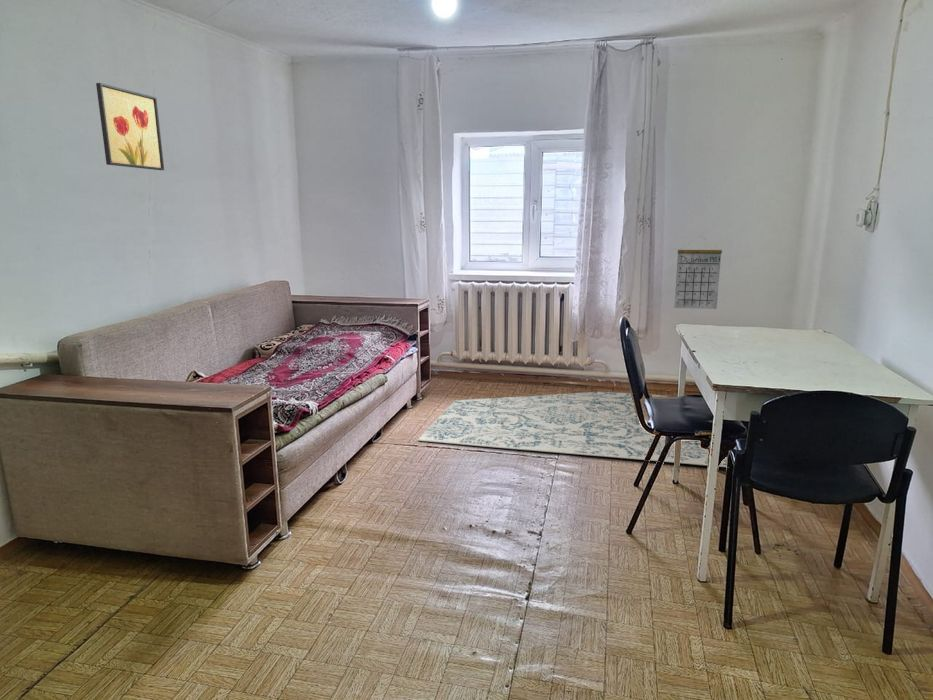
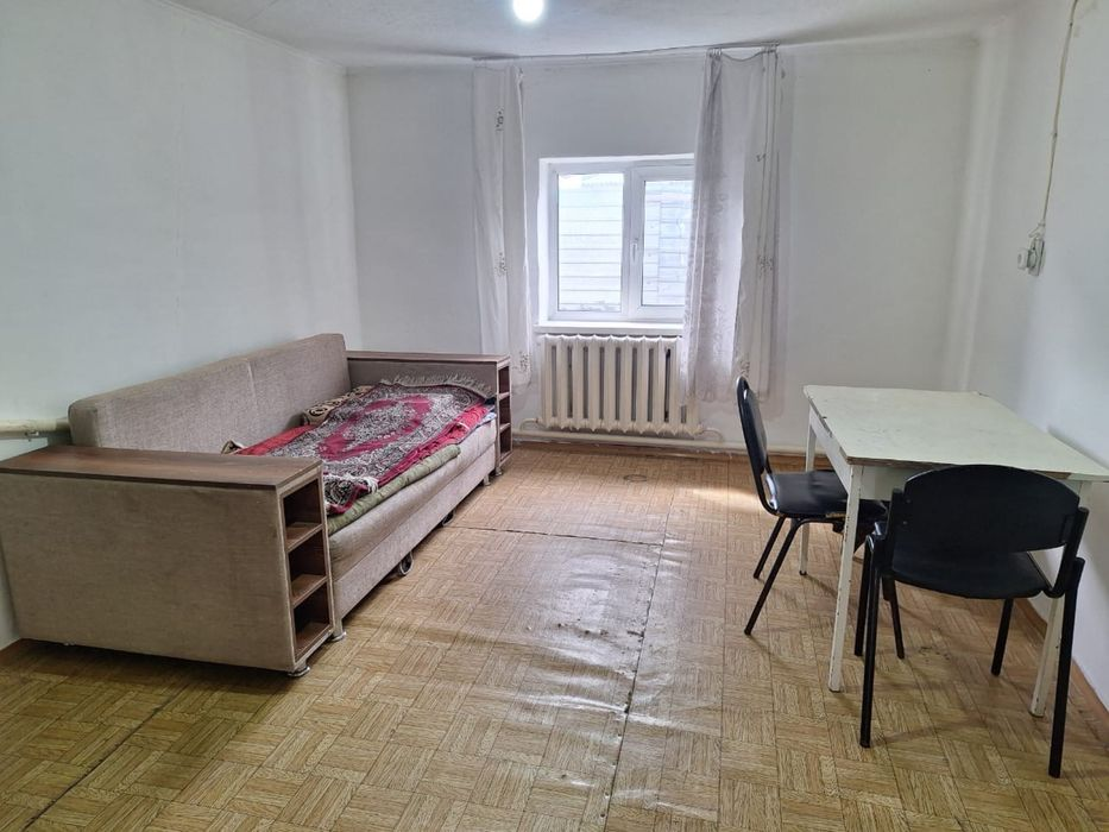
- wall art (131, 129)
- rug (588, 417)
- calendar (698, 272)
